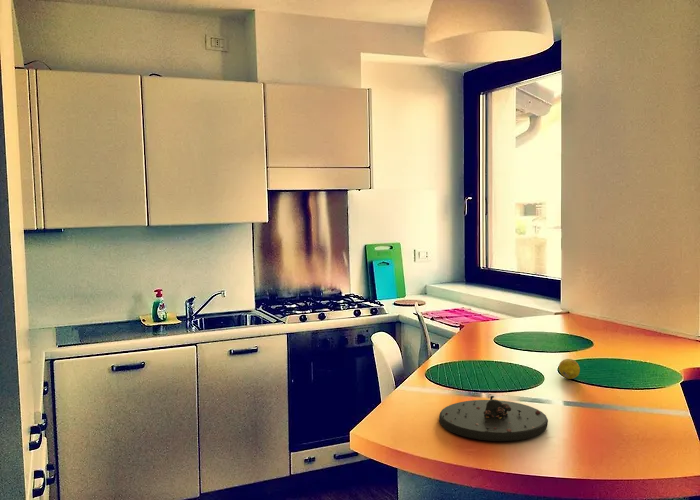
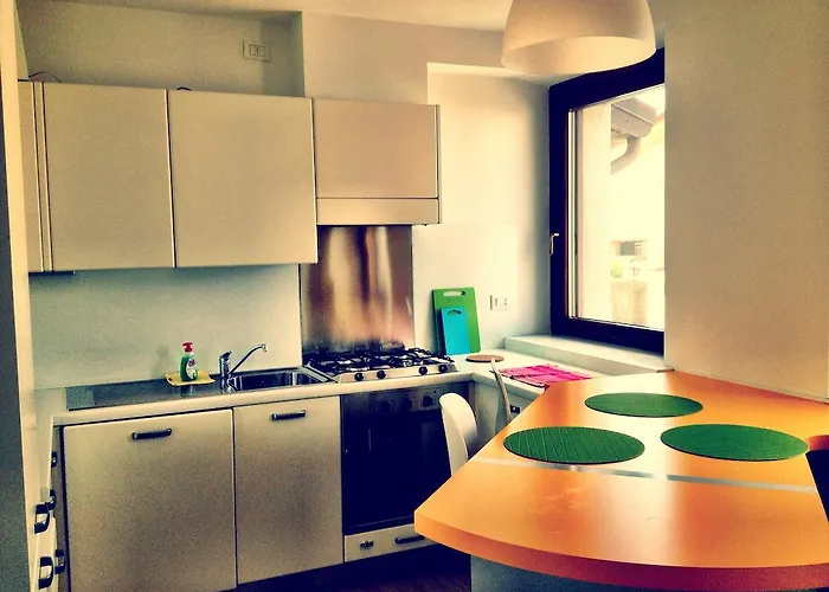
- plate (492, 411)
- fruit (569, 369)
